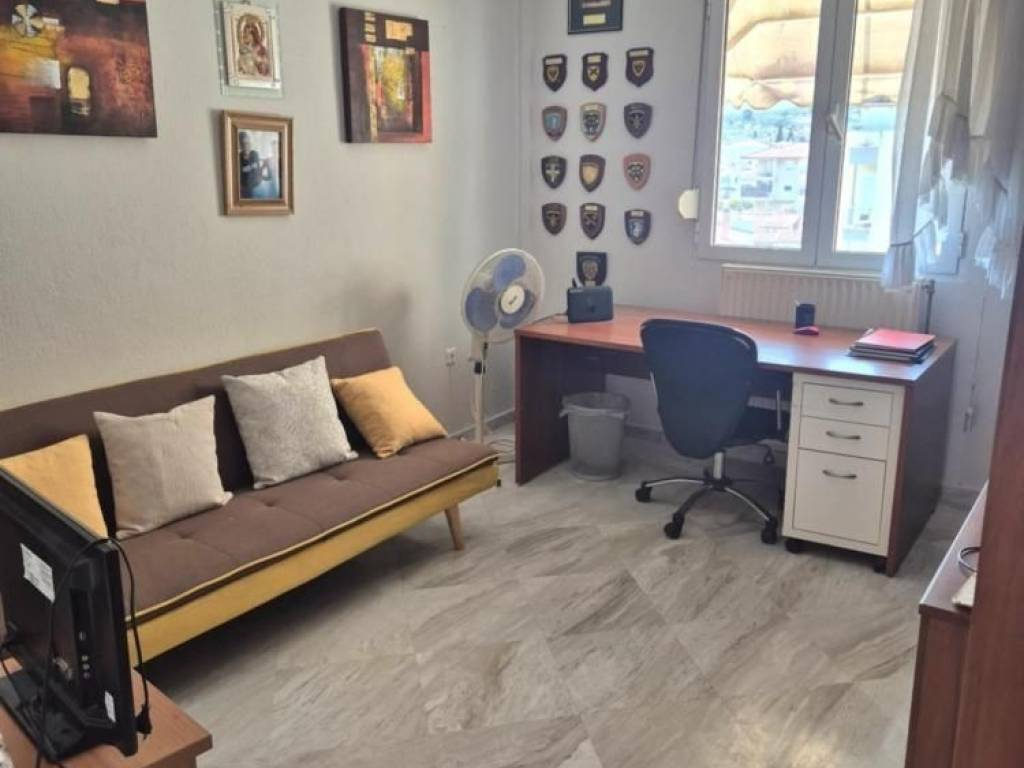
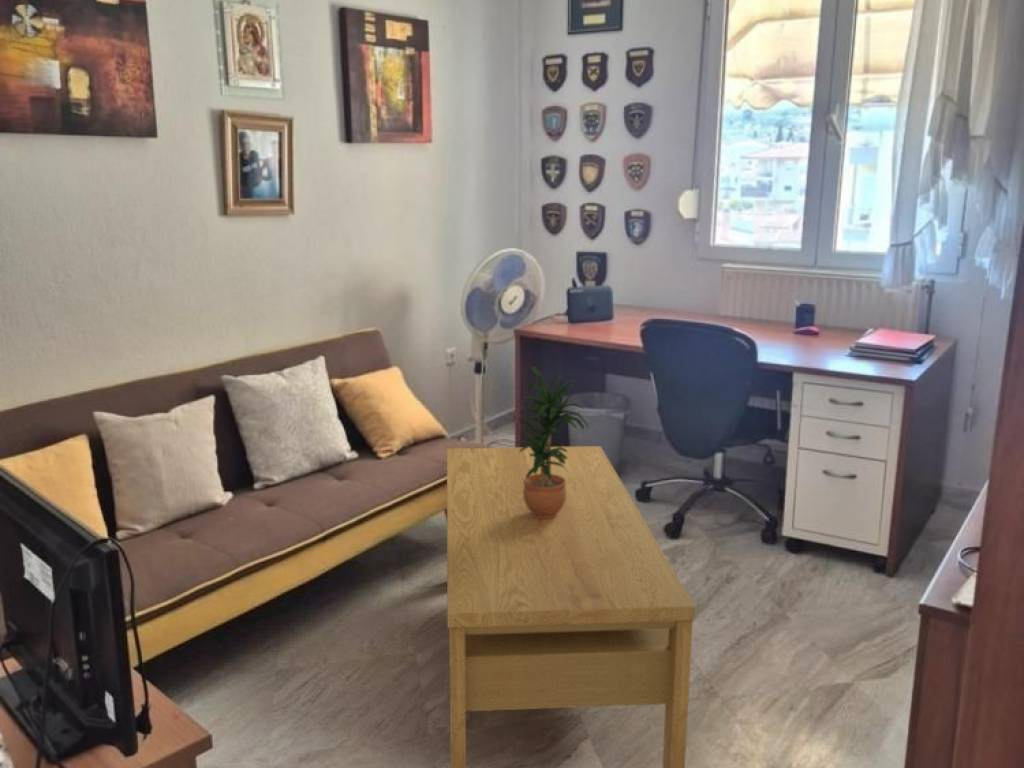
+ potted plant (550, 444)
+ coffee table (541, 593)
